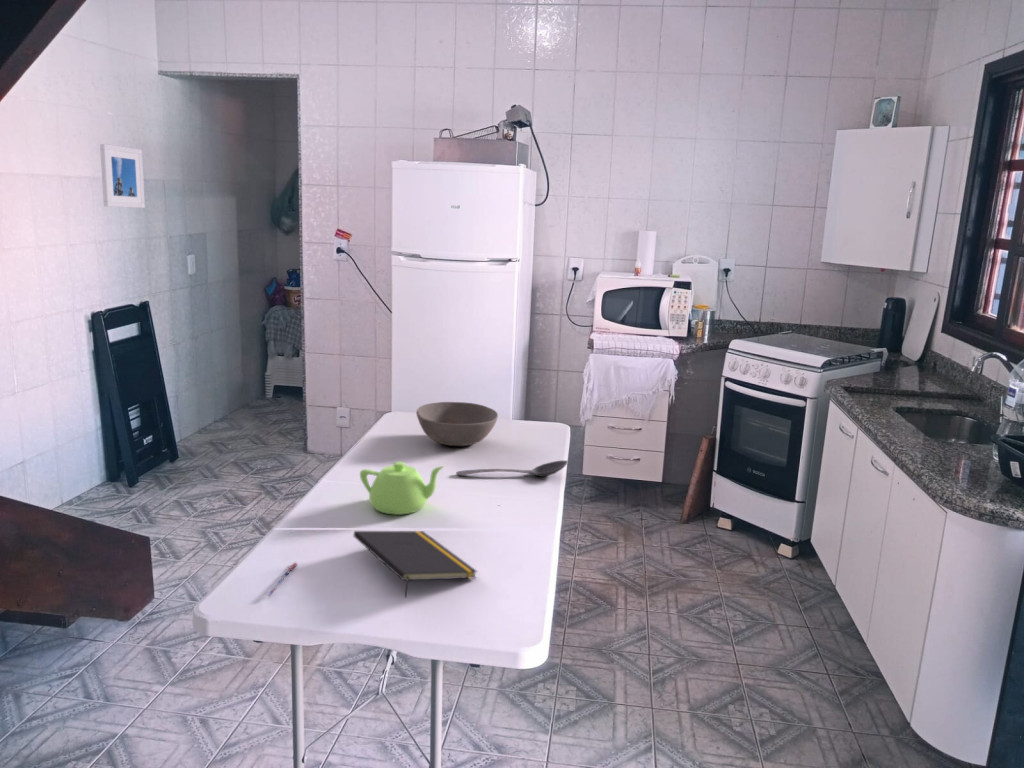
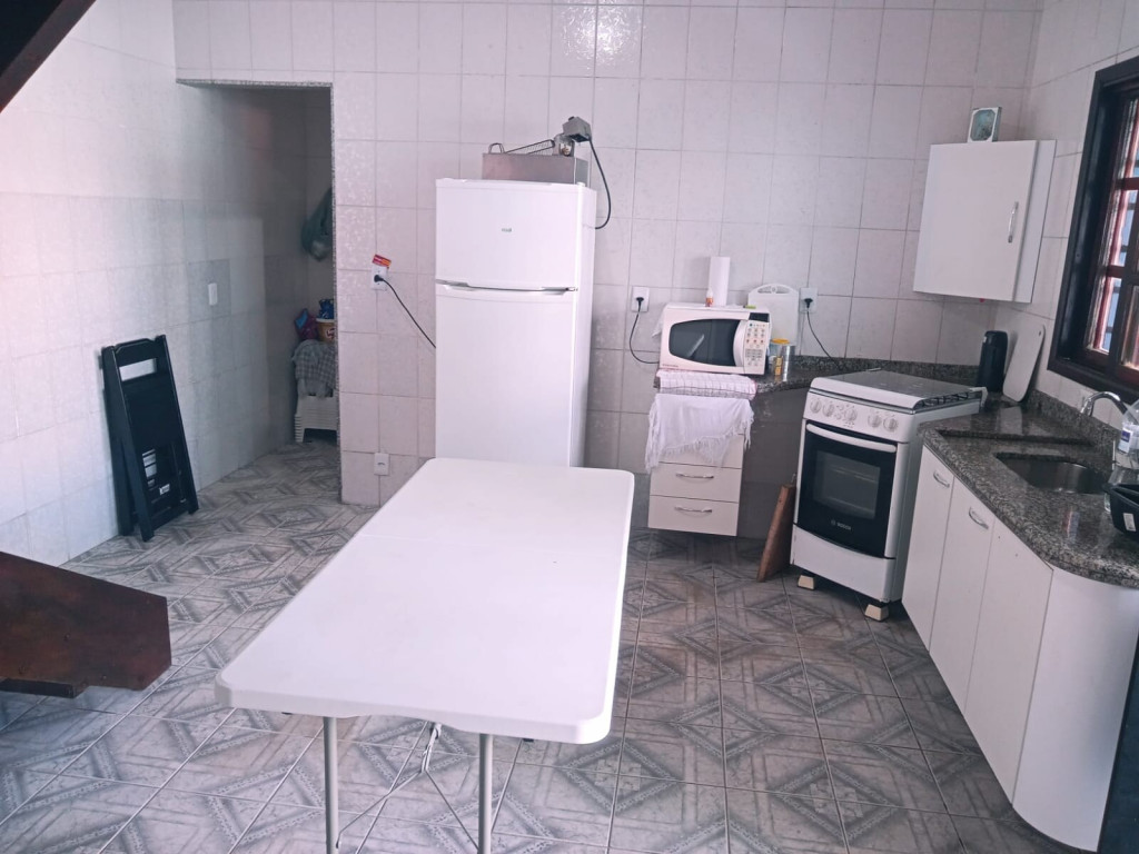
- teapot (401, 484)
- notepad (413, 553)
- bowl (456, 426)
- pen (282, 578)
- stirrer (511, 469)
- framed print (123, 177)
